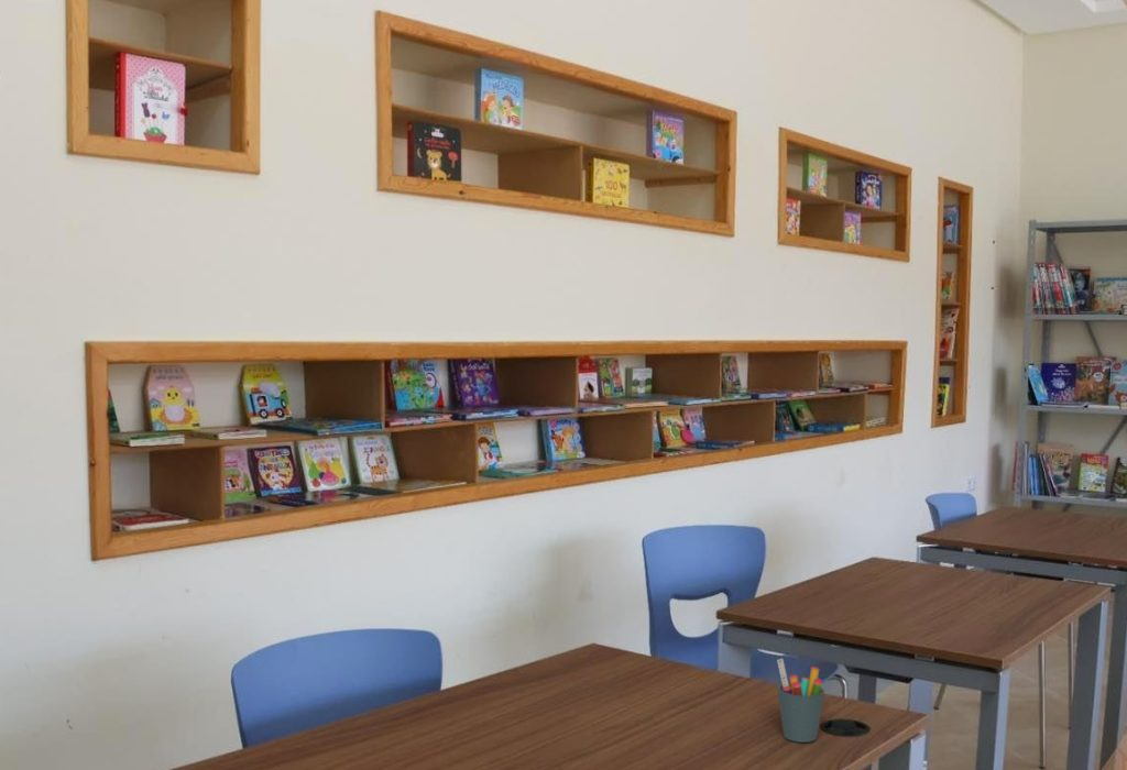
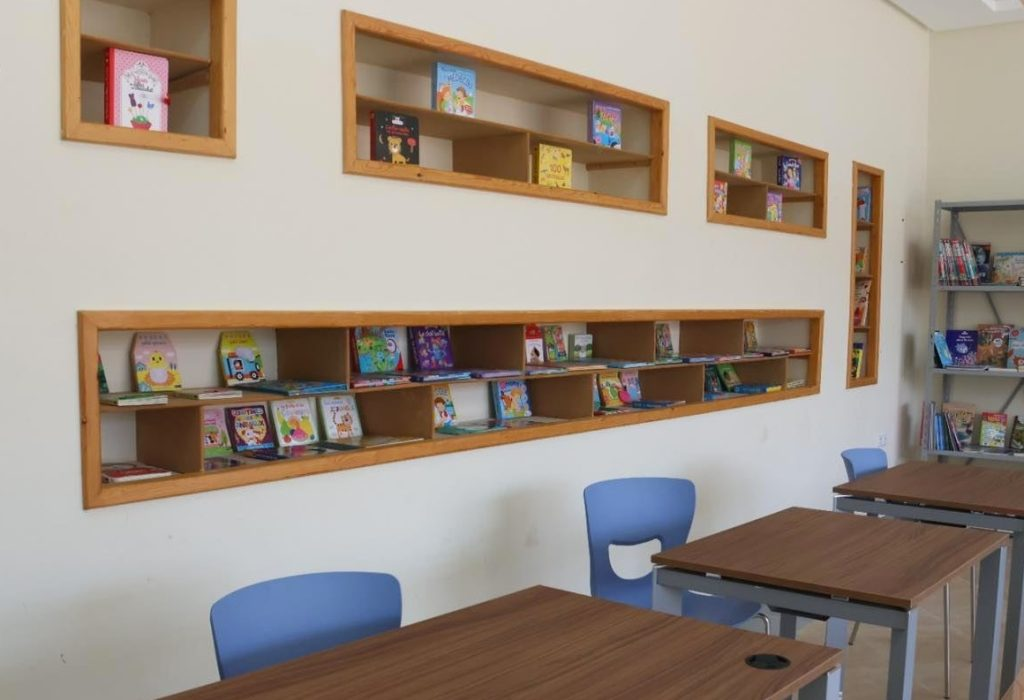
- pen holder (800, 700)
